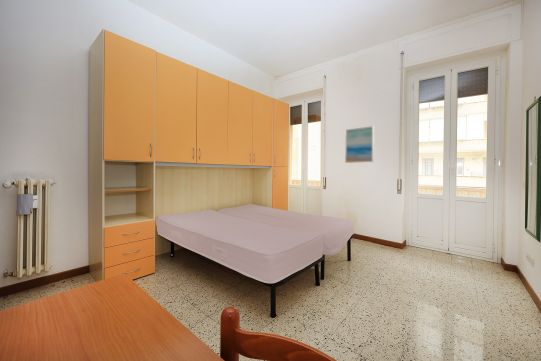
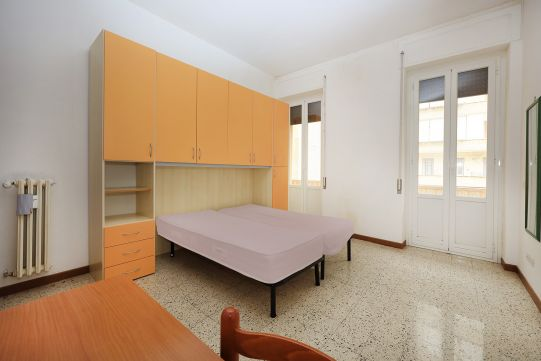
- wall art (359, 145)
